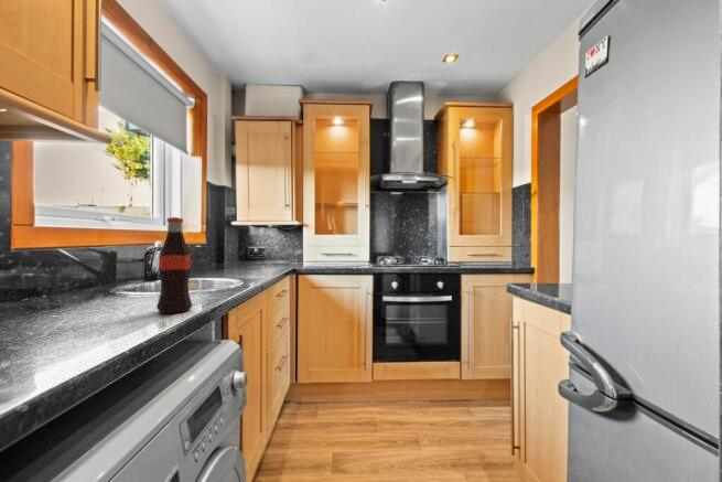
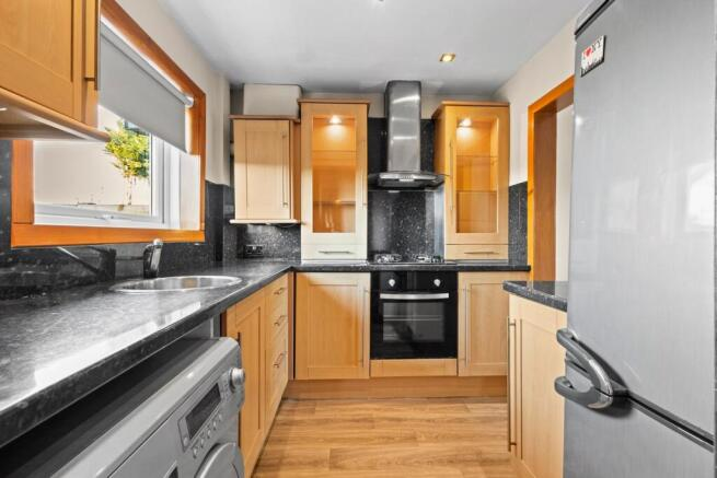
- bottle (174, 264)
